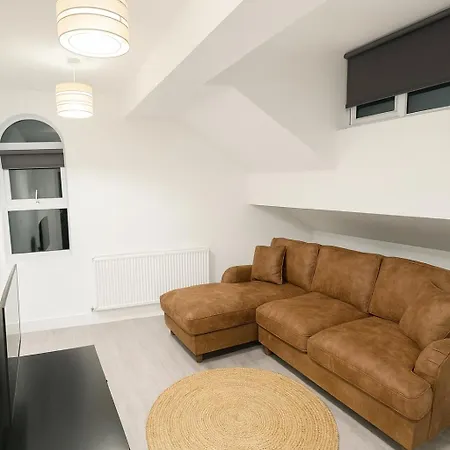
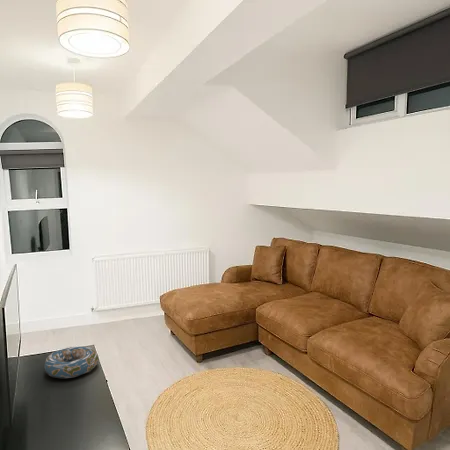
+ decorative bowl (72, 361)
